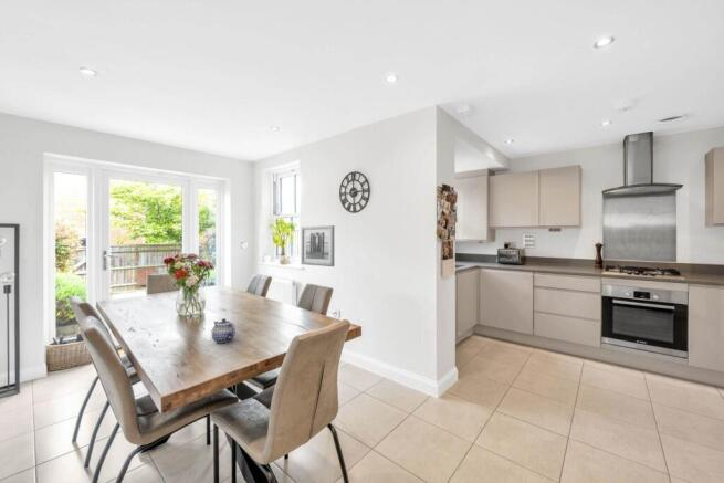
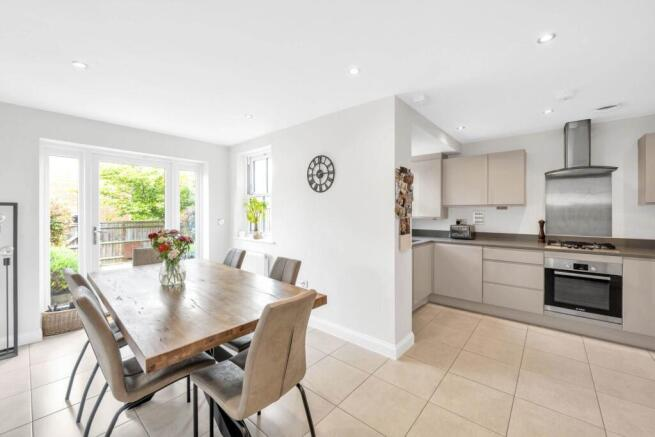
- teapot (223, 329)
- wall art (316, 245)
